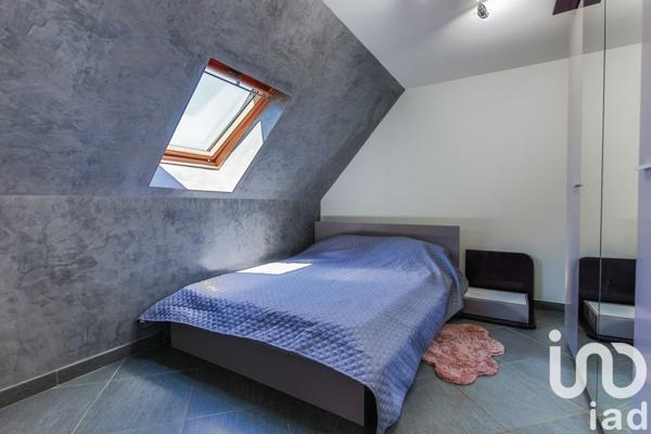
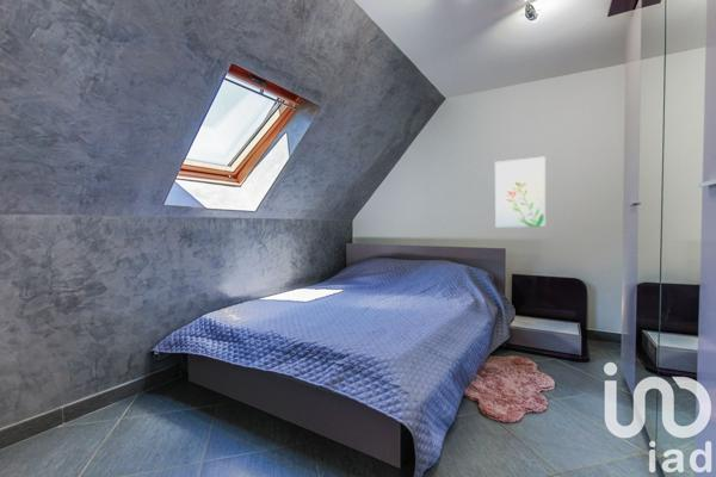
+ wall art (519, 193)
